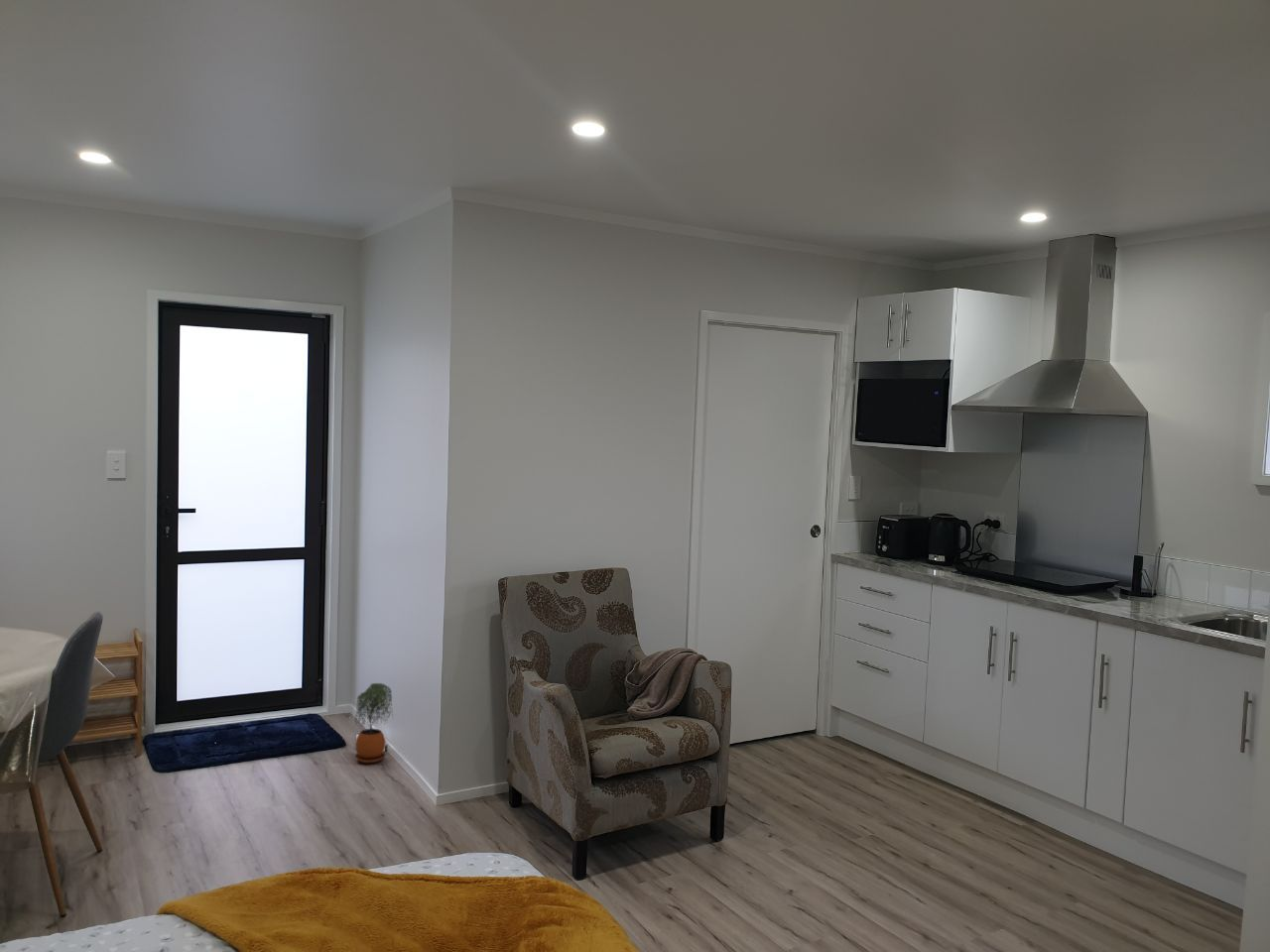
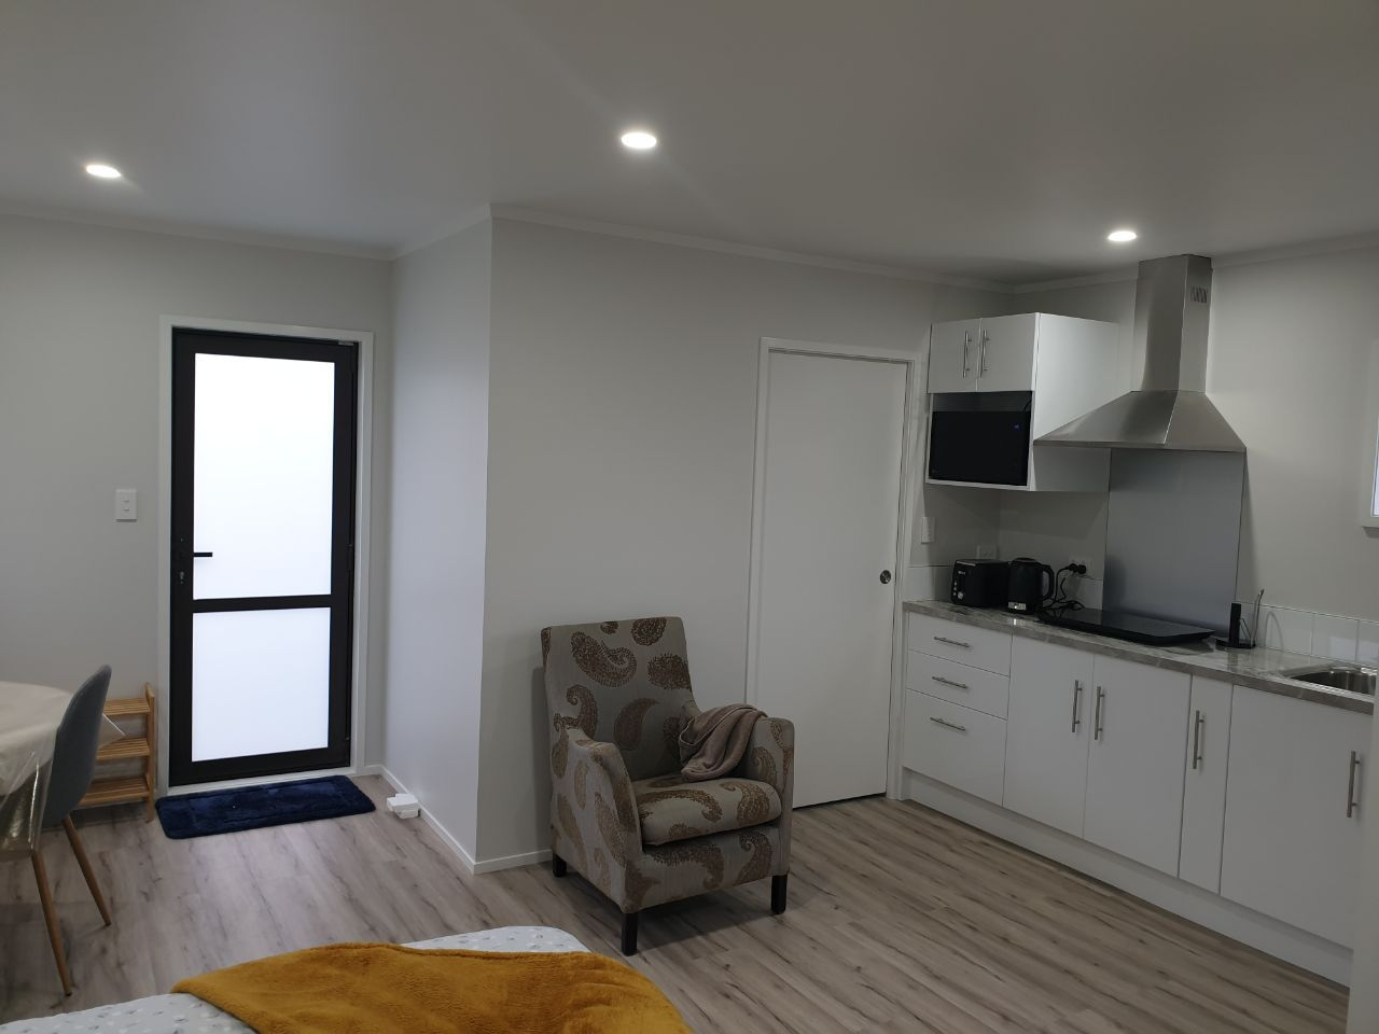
- potted plant (372, 721)
